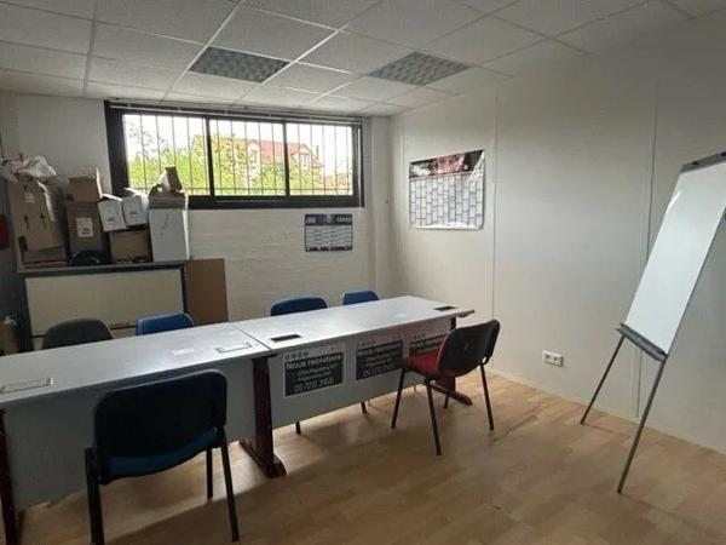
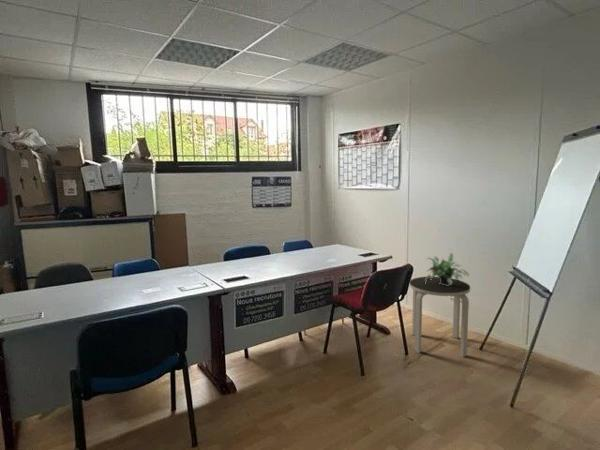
+ side table (453, 314)
+ potted plant (447, 269)
